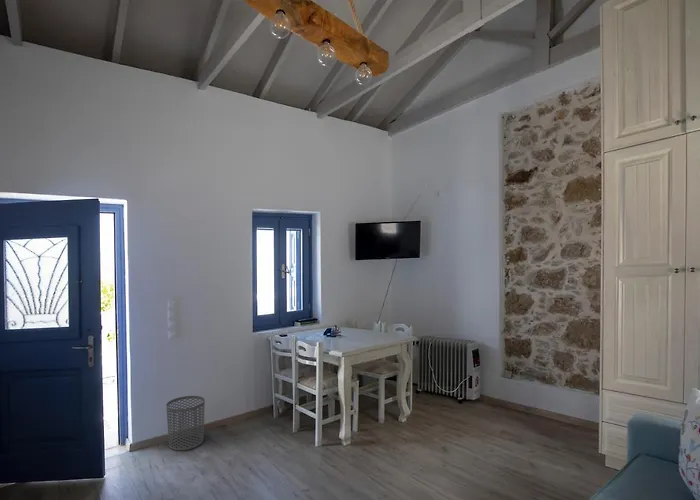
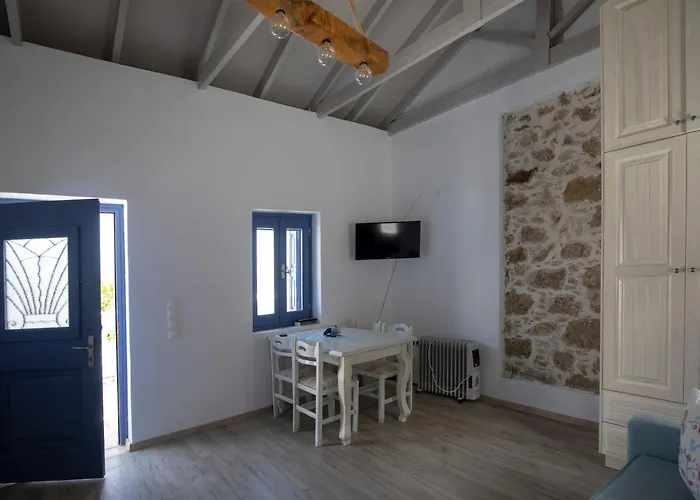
- waste bin (186, 422)
